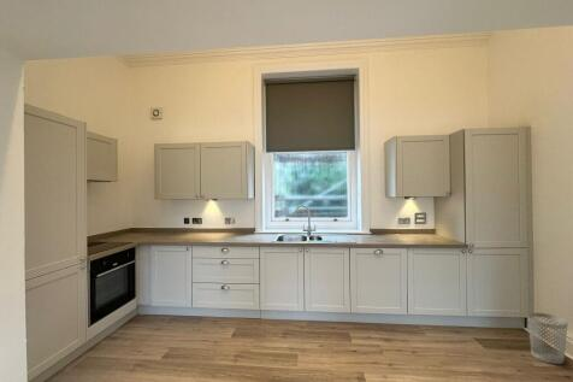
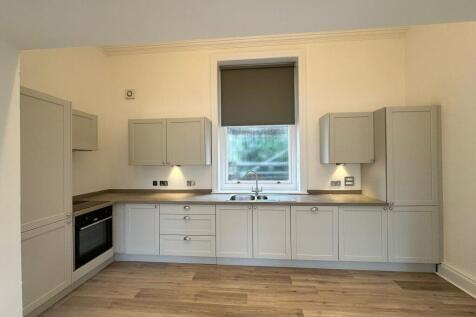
- wastebasket (547, 337)
